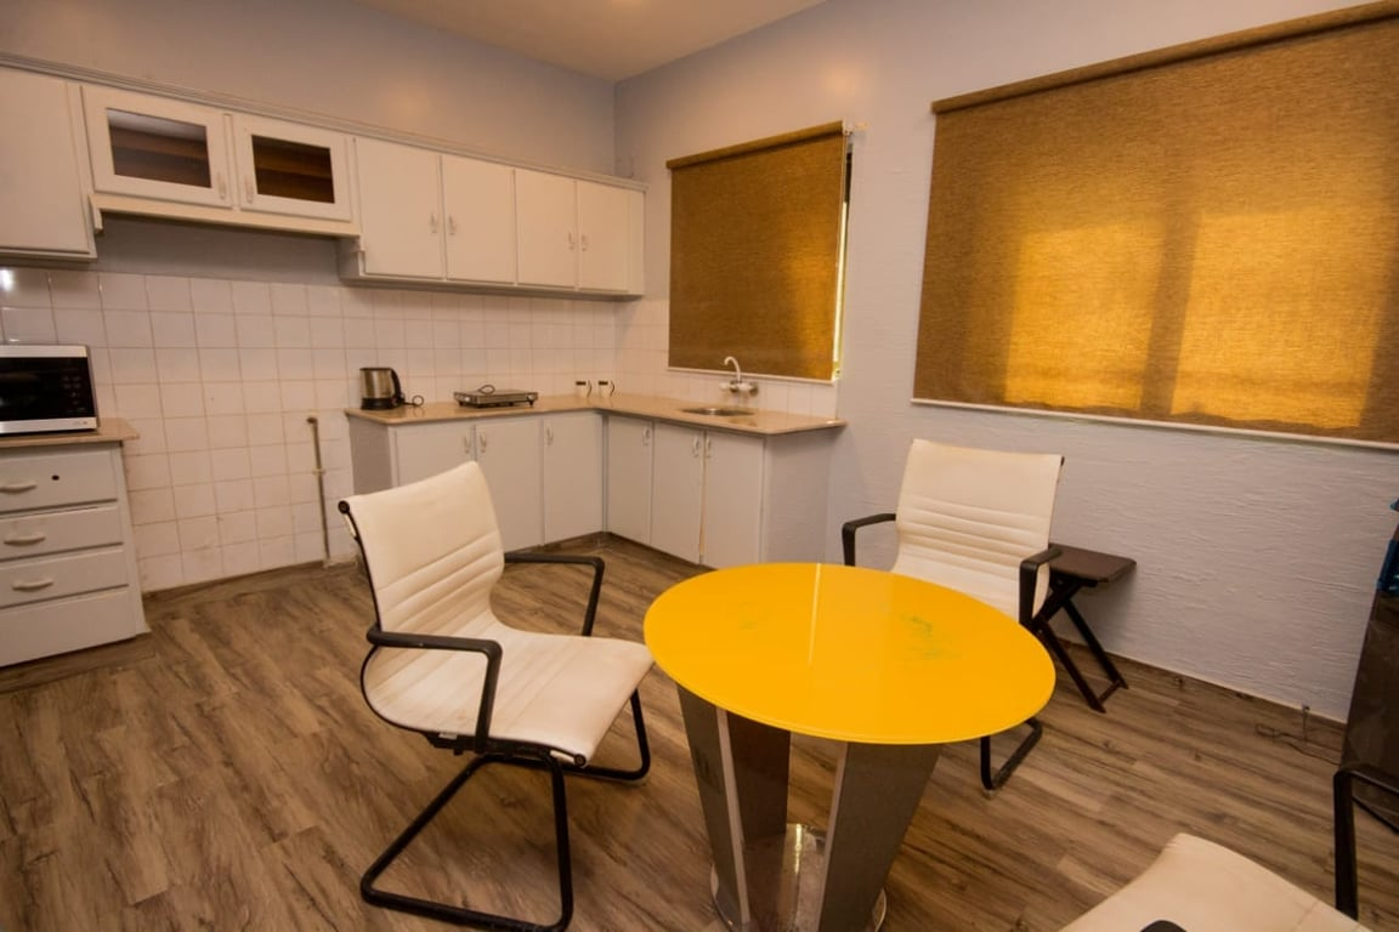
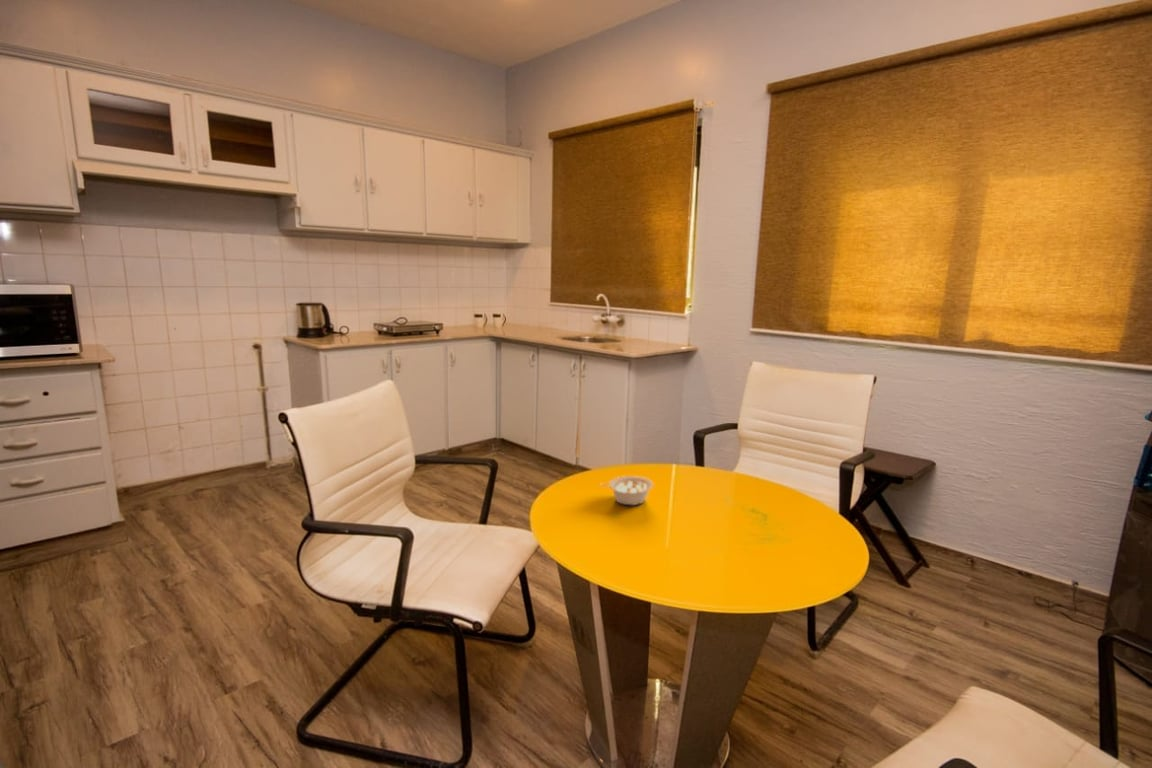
+ legume (629, 490)
